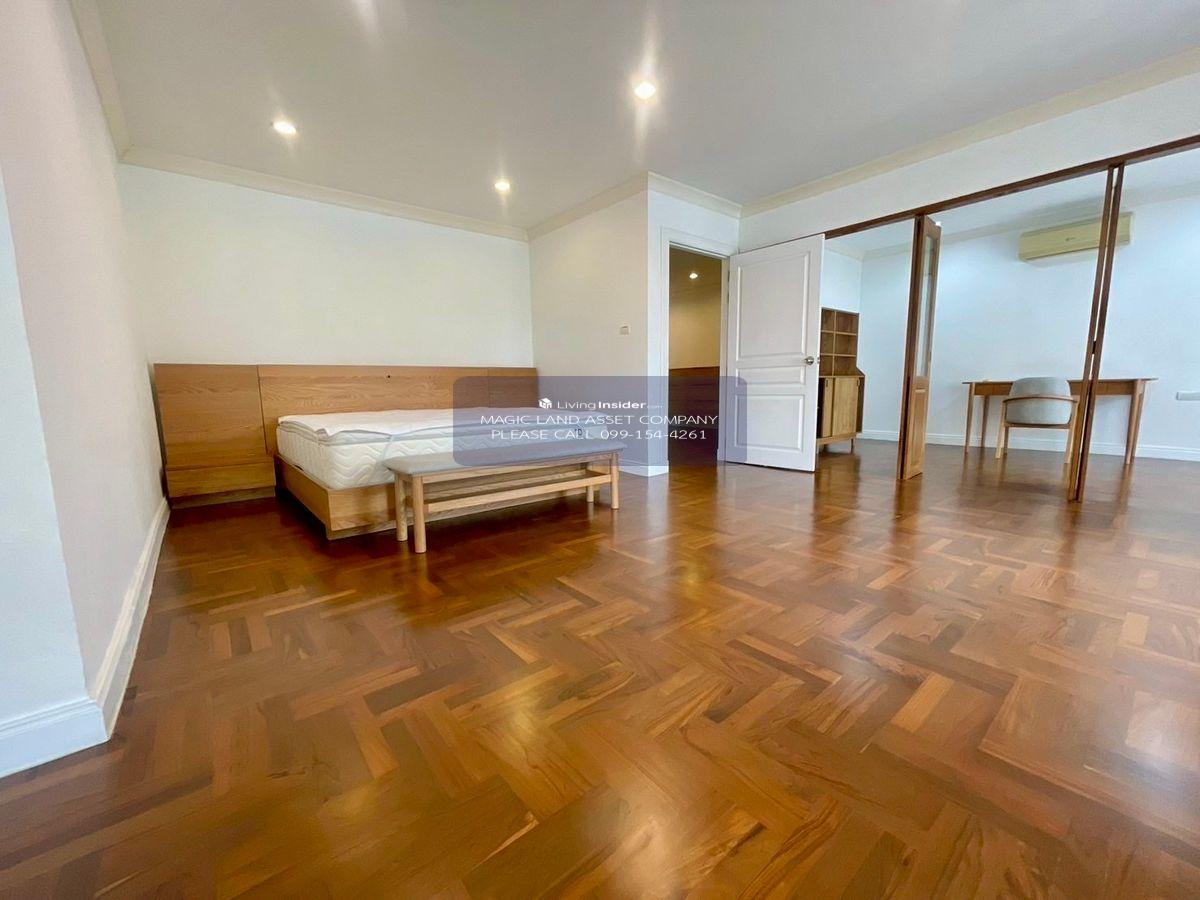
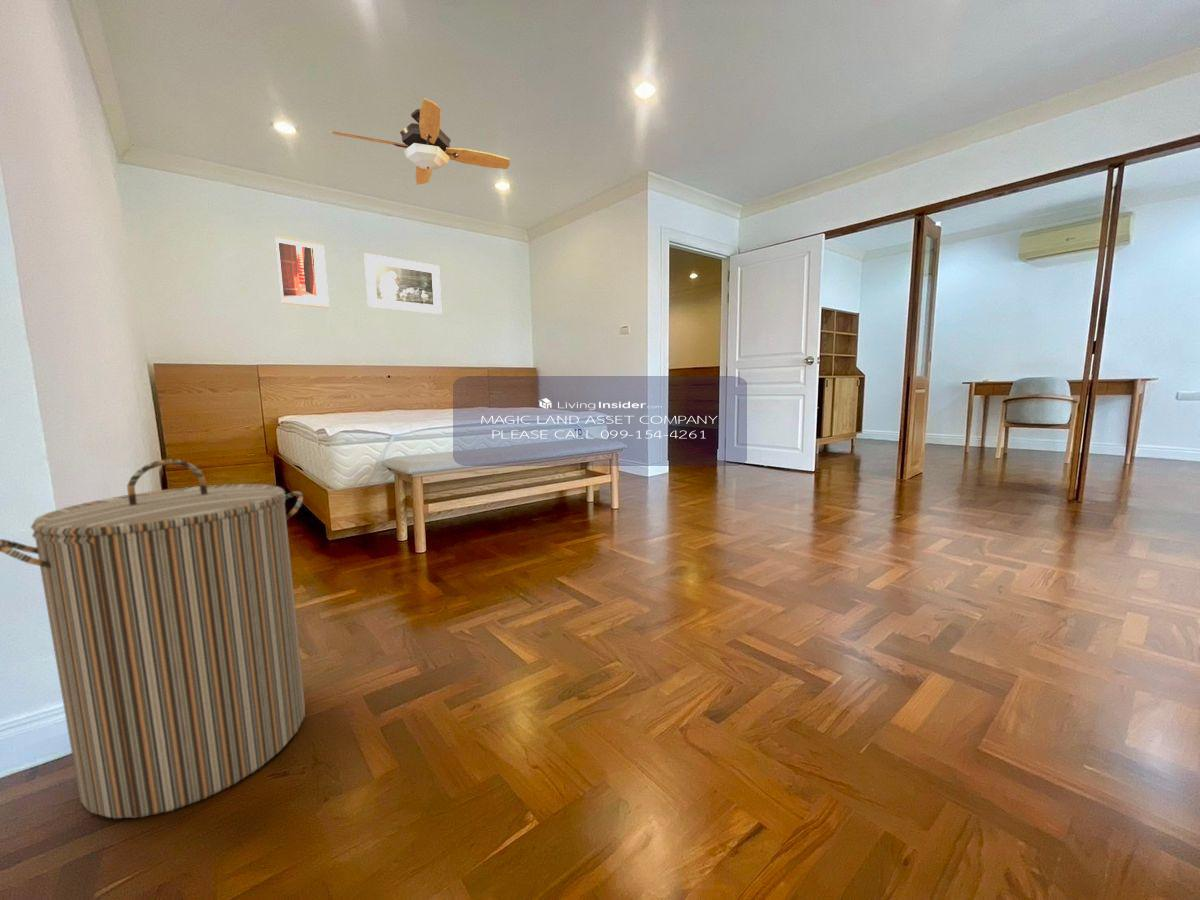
+ ceiling fan (426, 143)
+ wall art (303, 273)
+ laundry hamper (188, 607)
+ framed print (405, 285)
